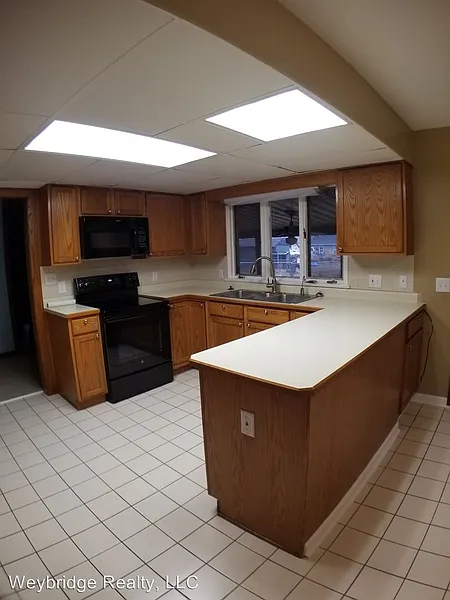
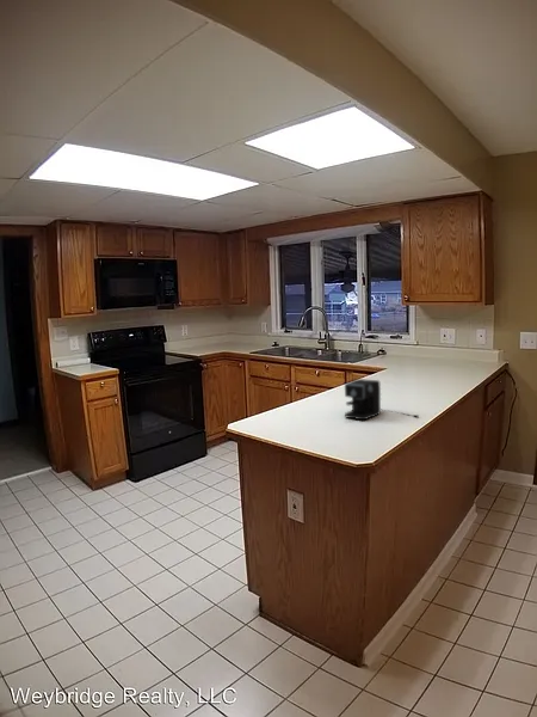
+ coffee maker (379, 399)
